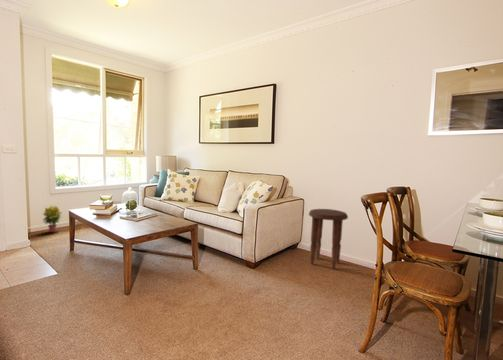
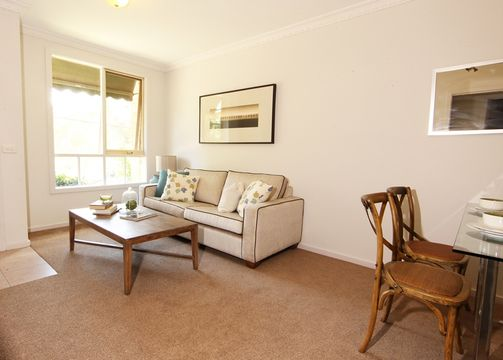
- potted plant (52, 218)
- side table (321, 237)
